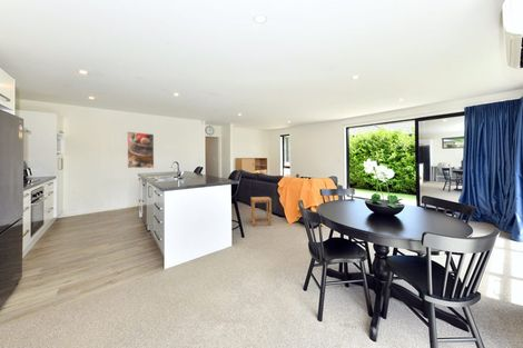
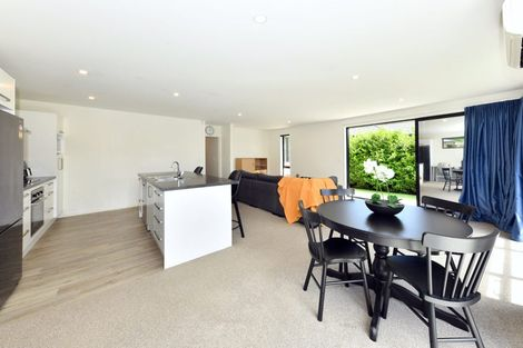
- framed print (140, 150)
- side table (254, 210)
